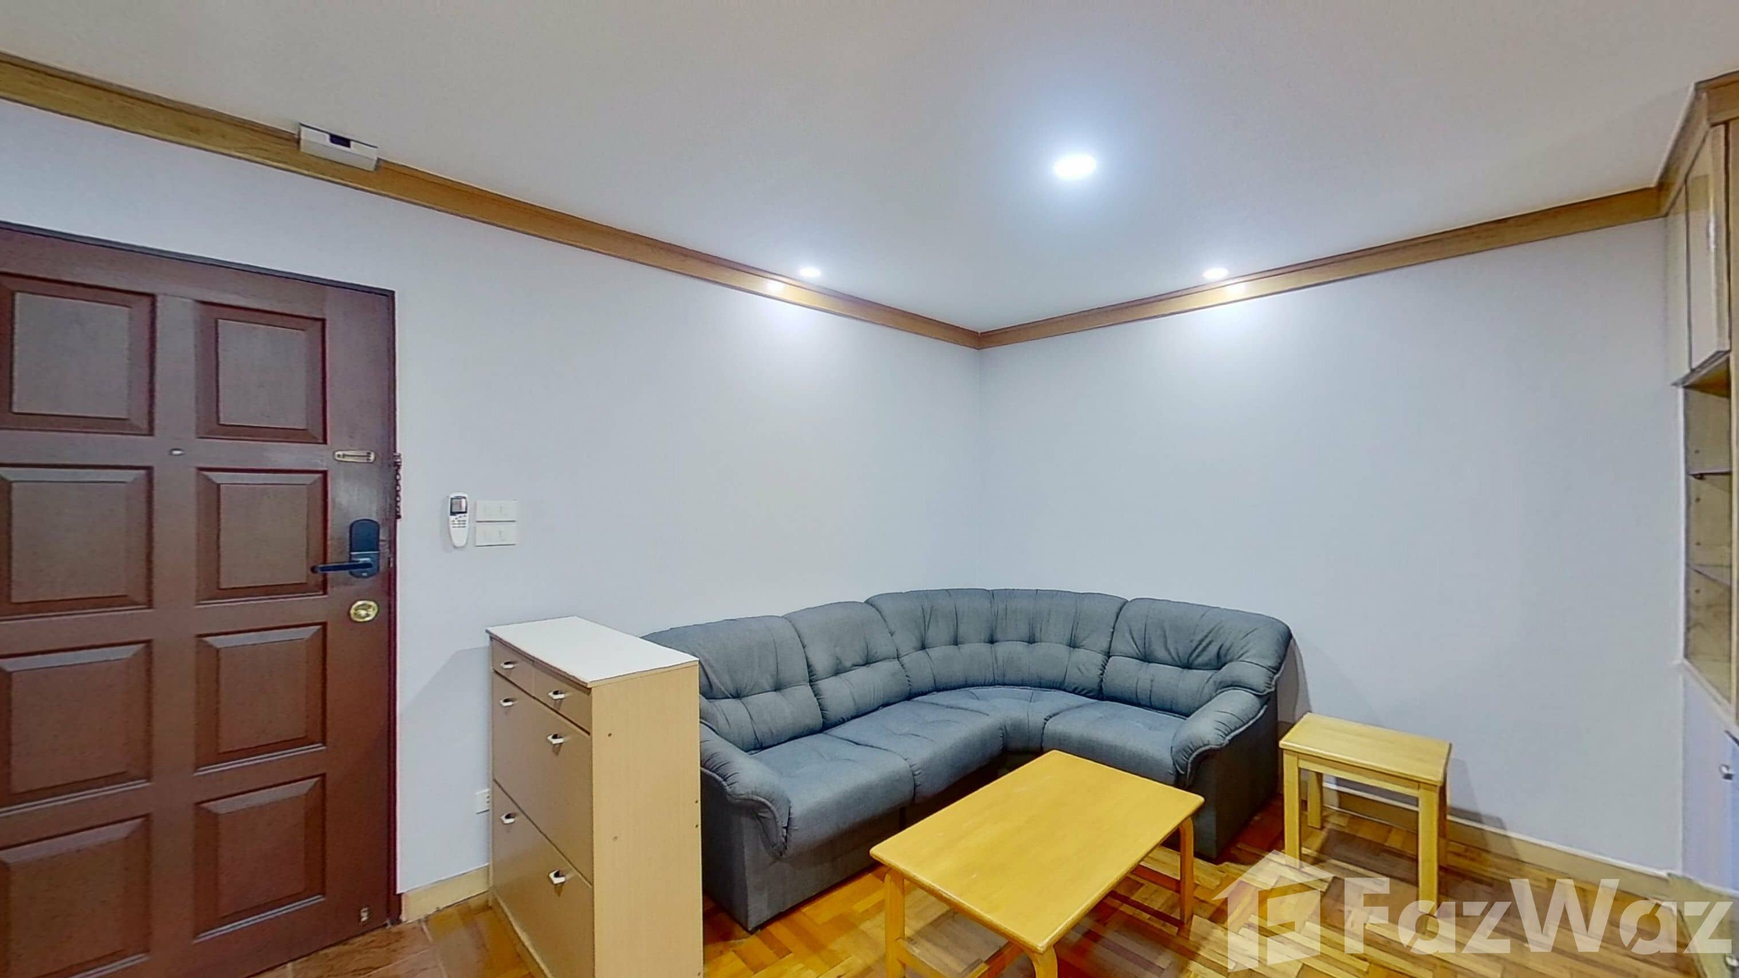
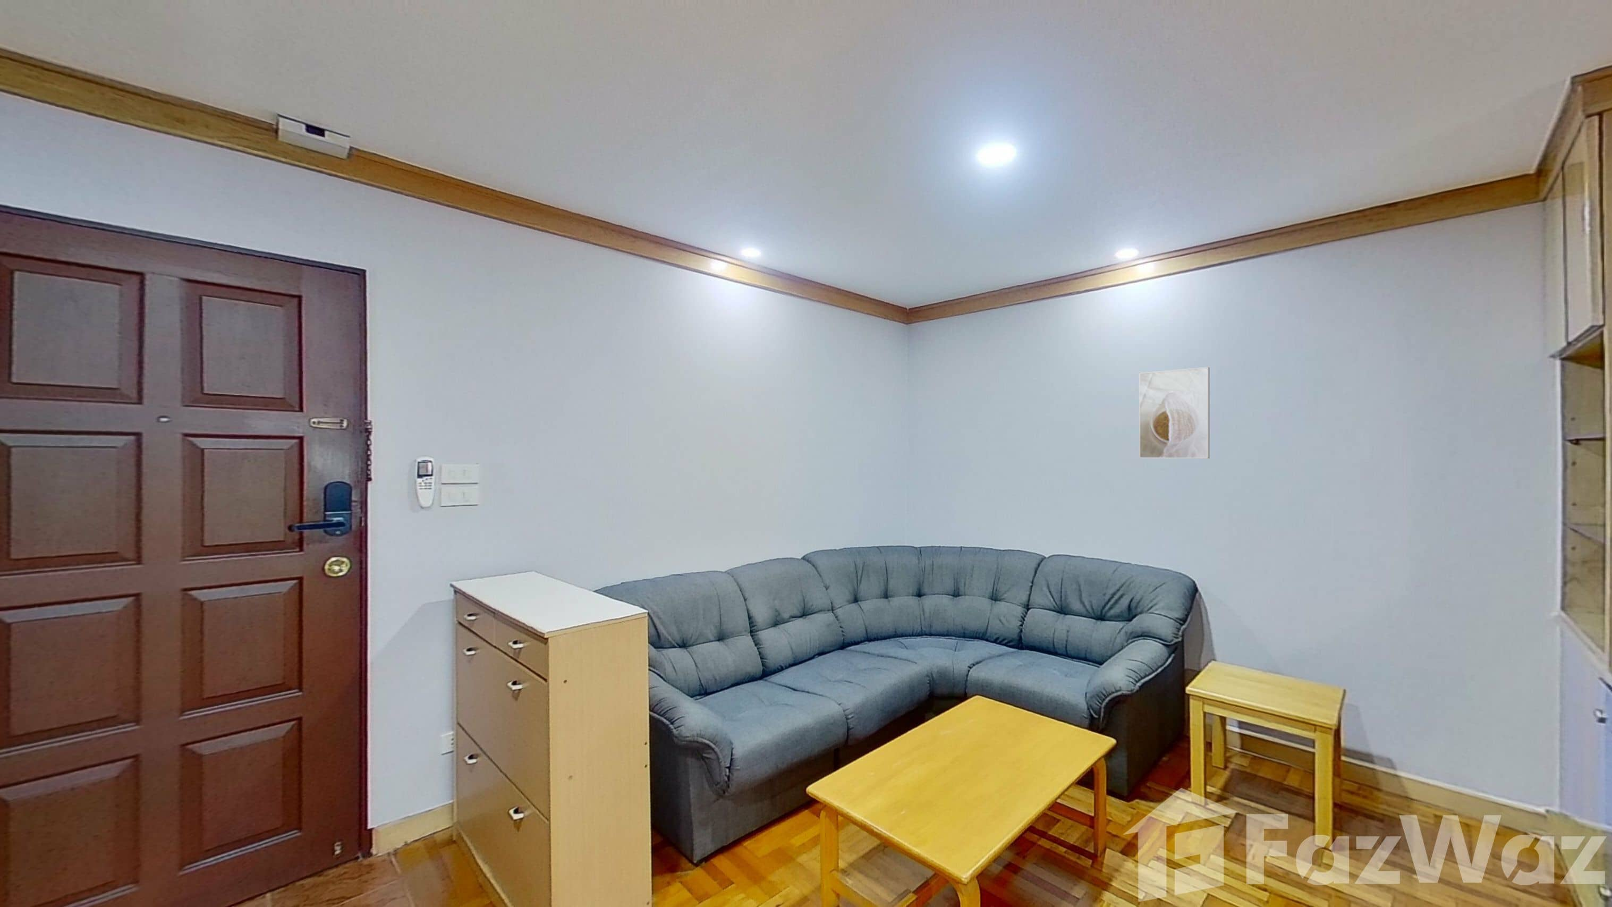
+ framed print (1174, 414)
